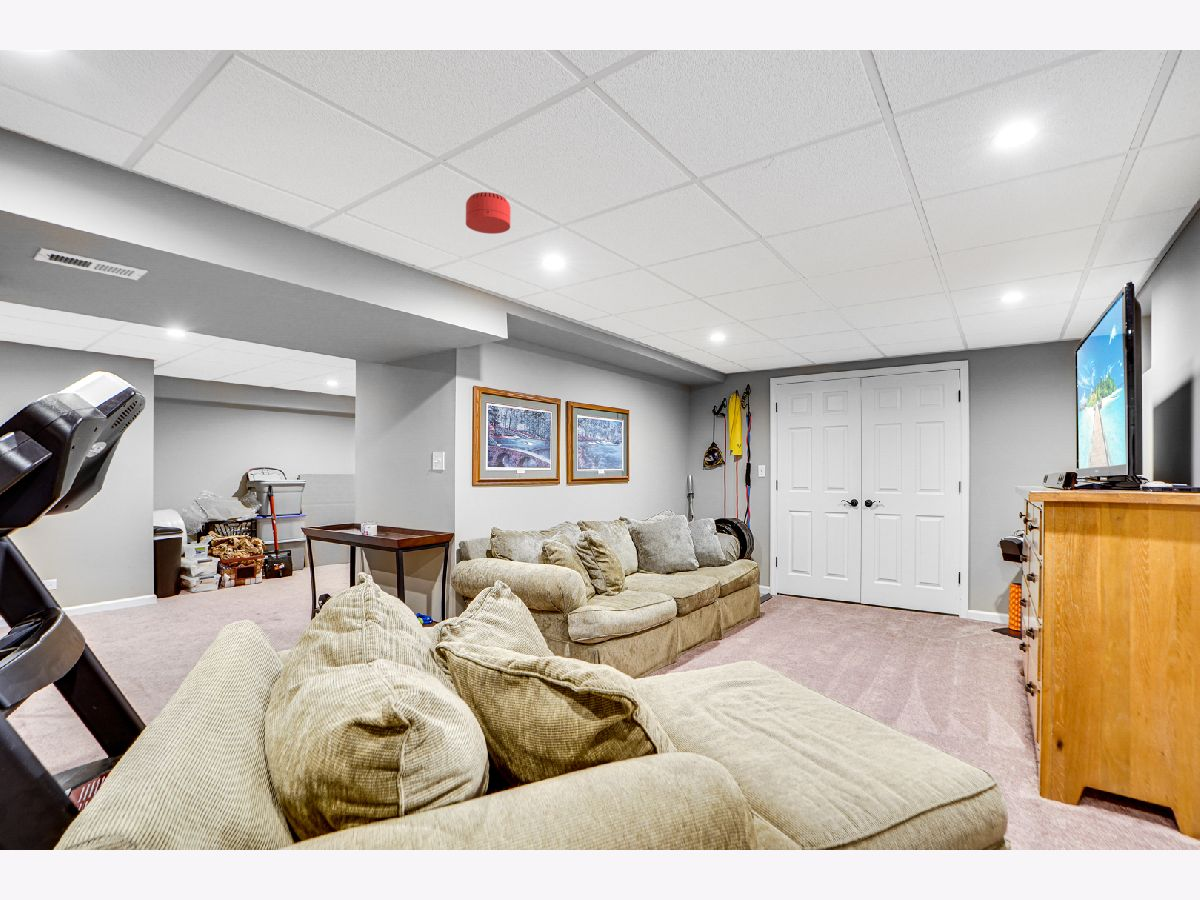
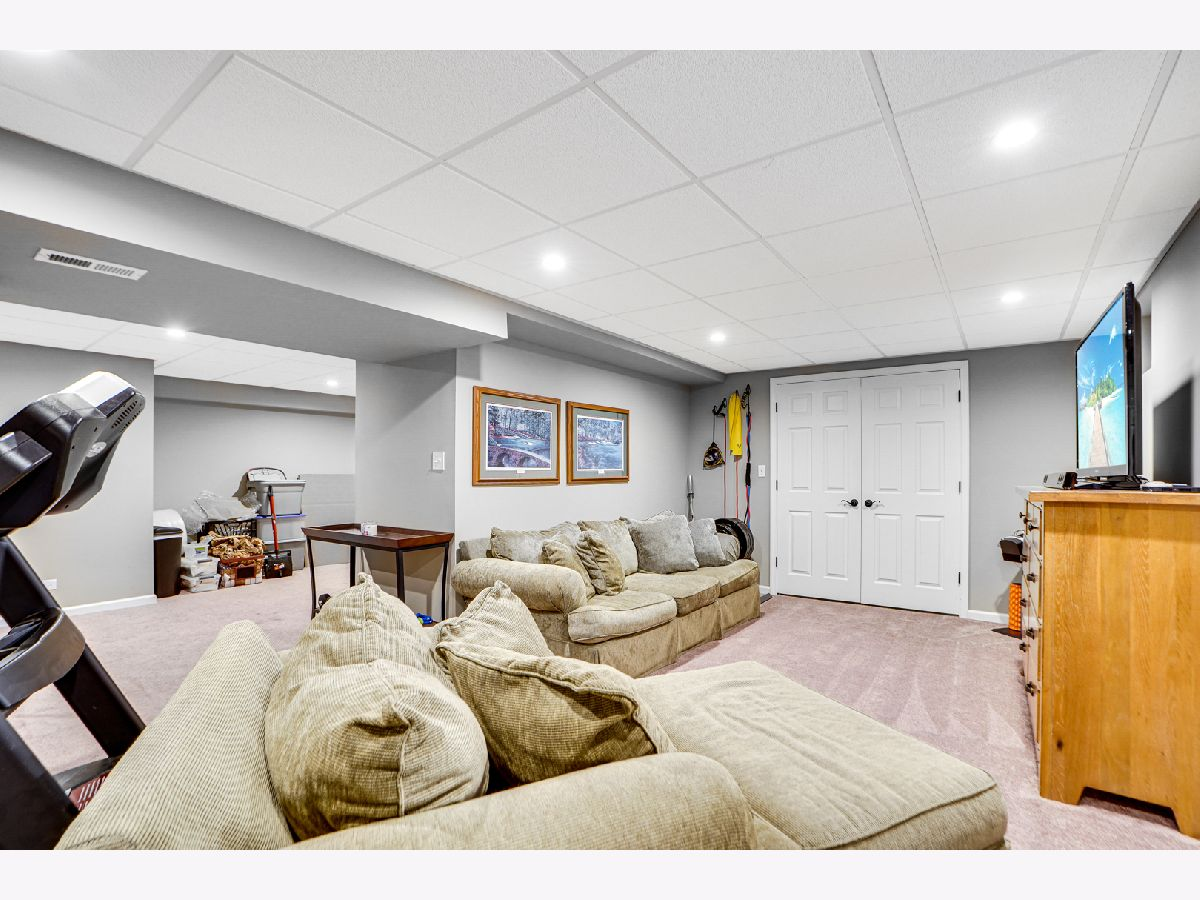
- smoke detector (488, 212)
